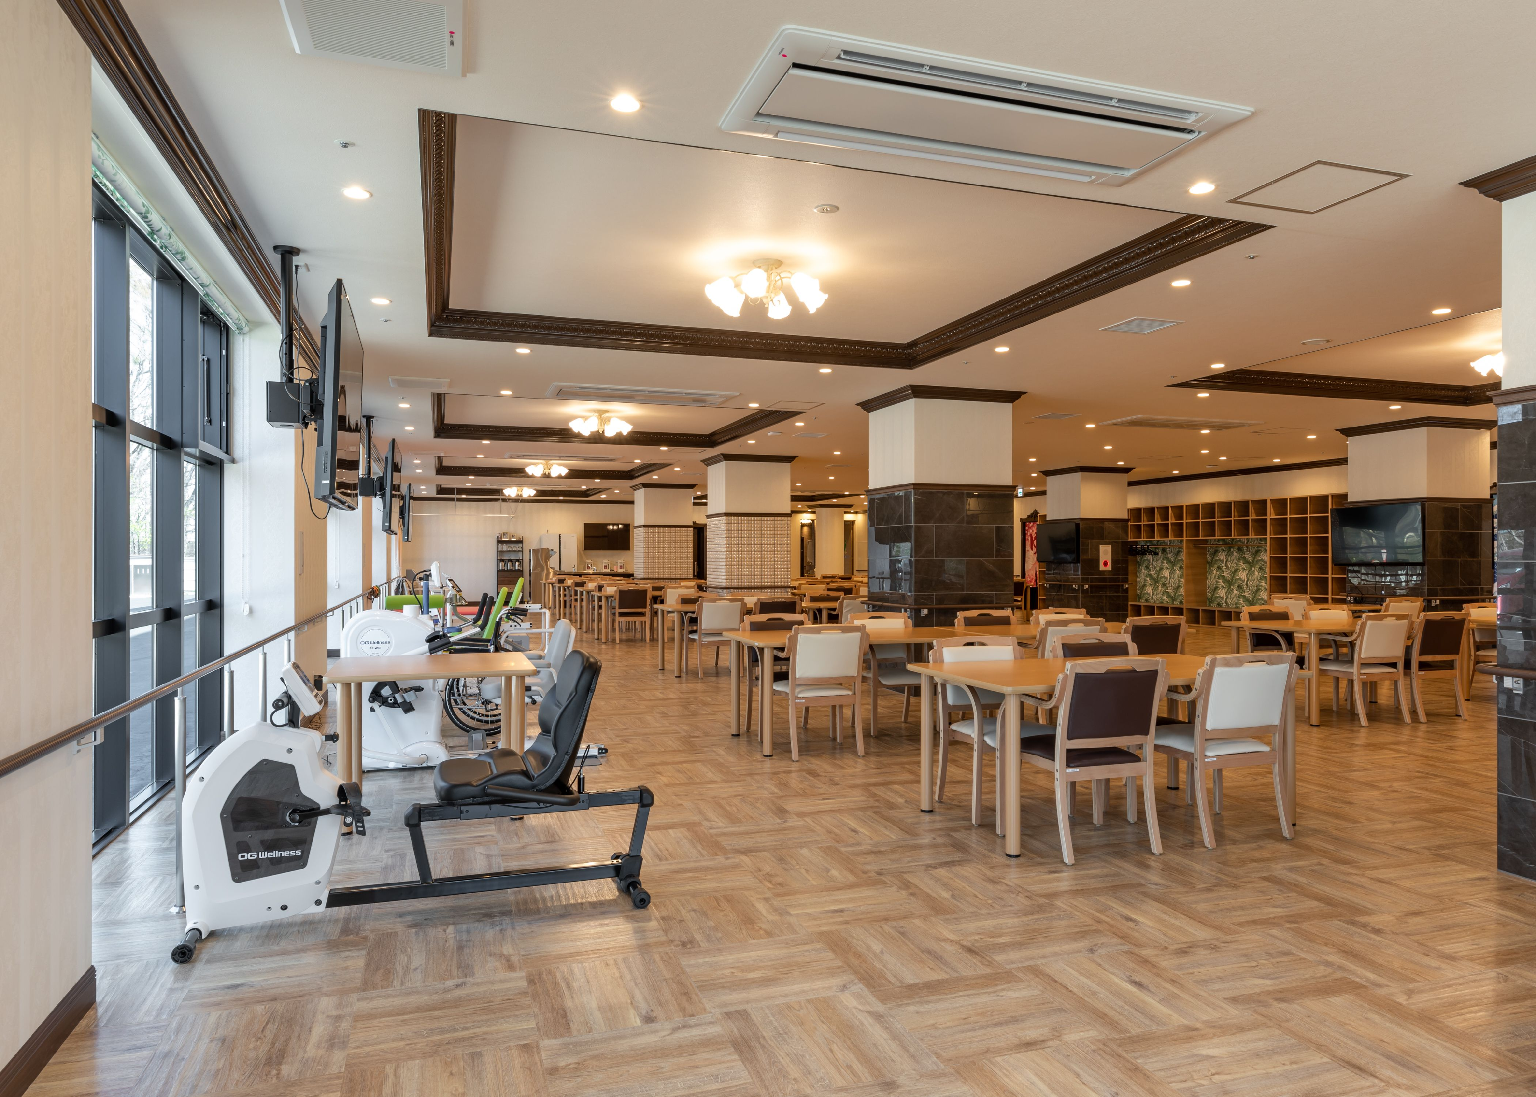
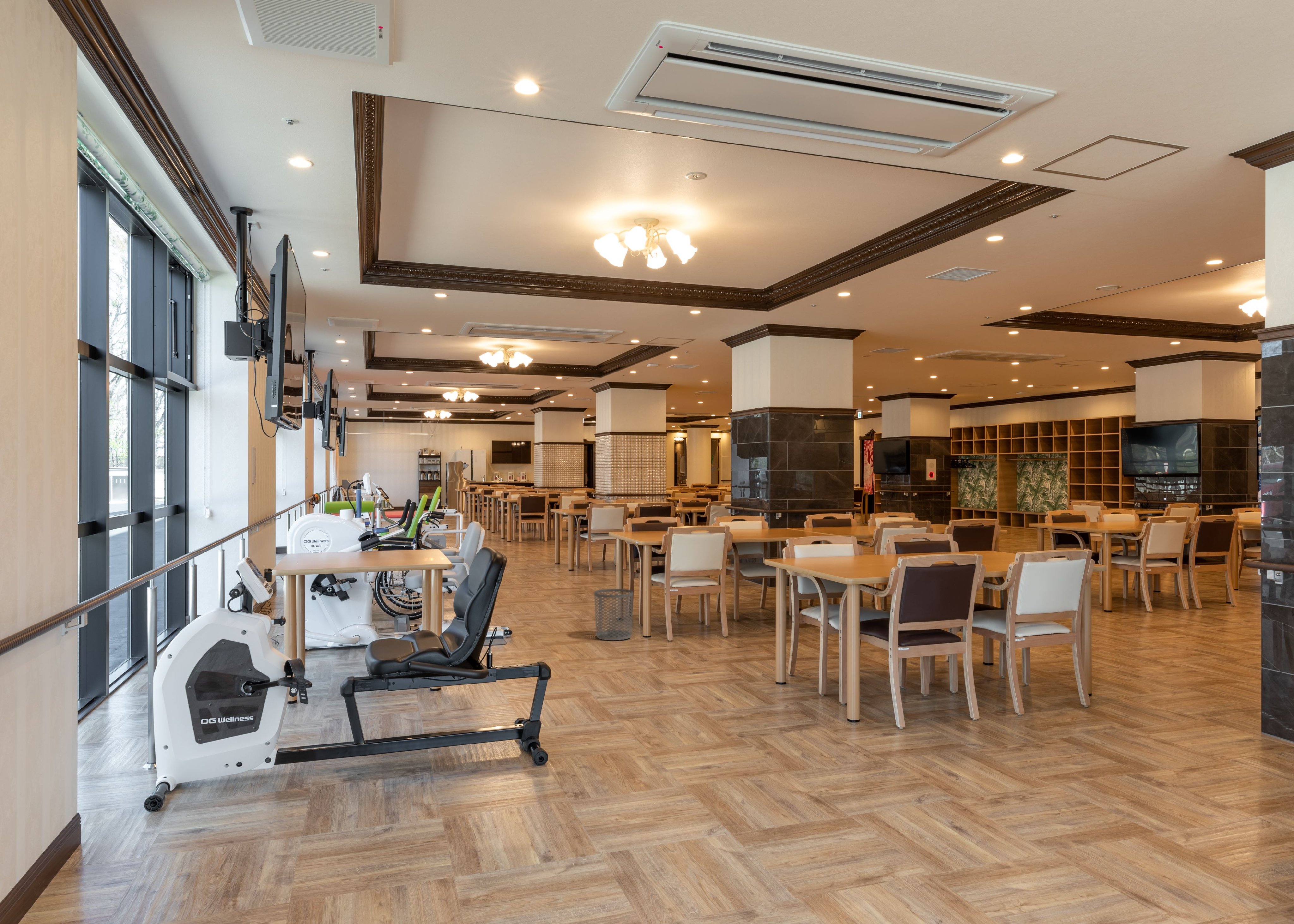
+ waste bin (614, 614)
